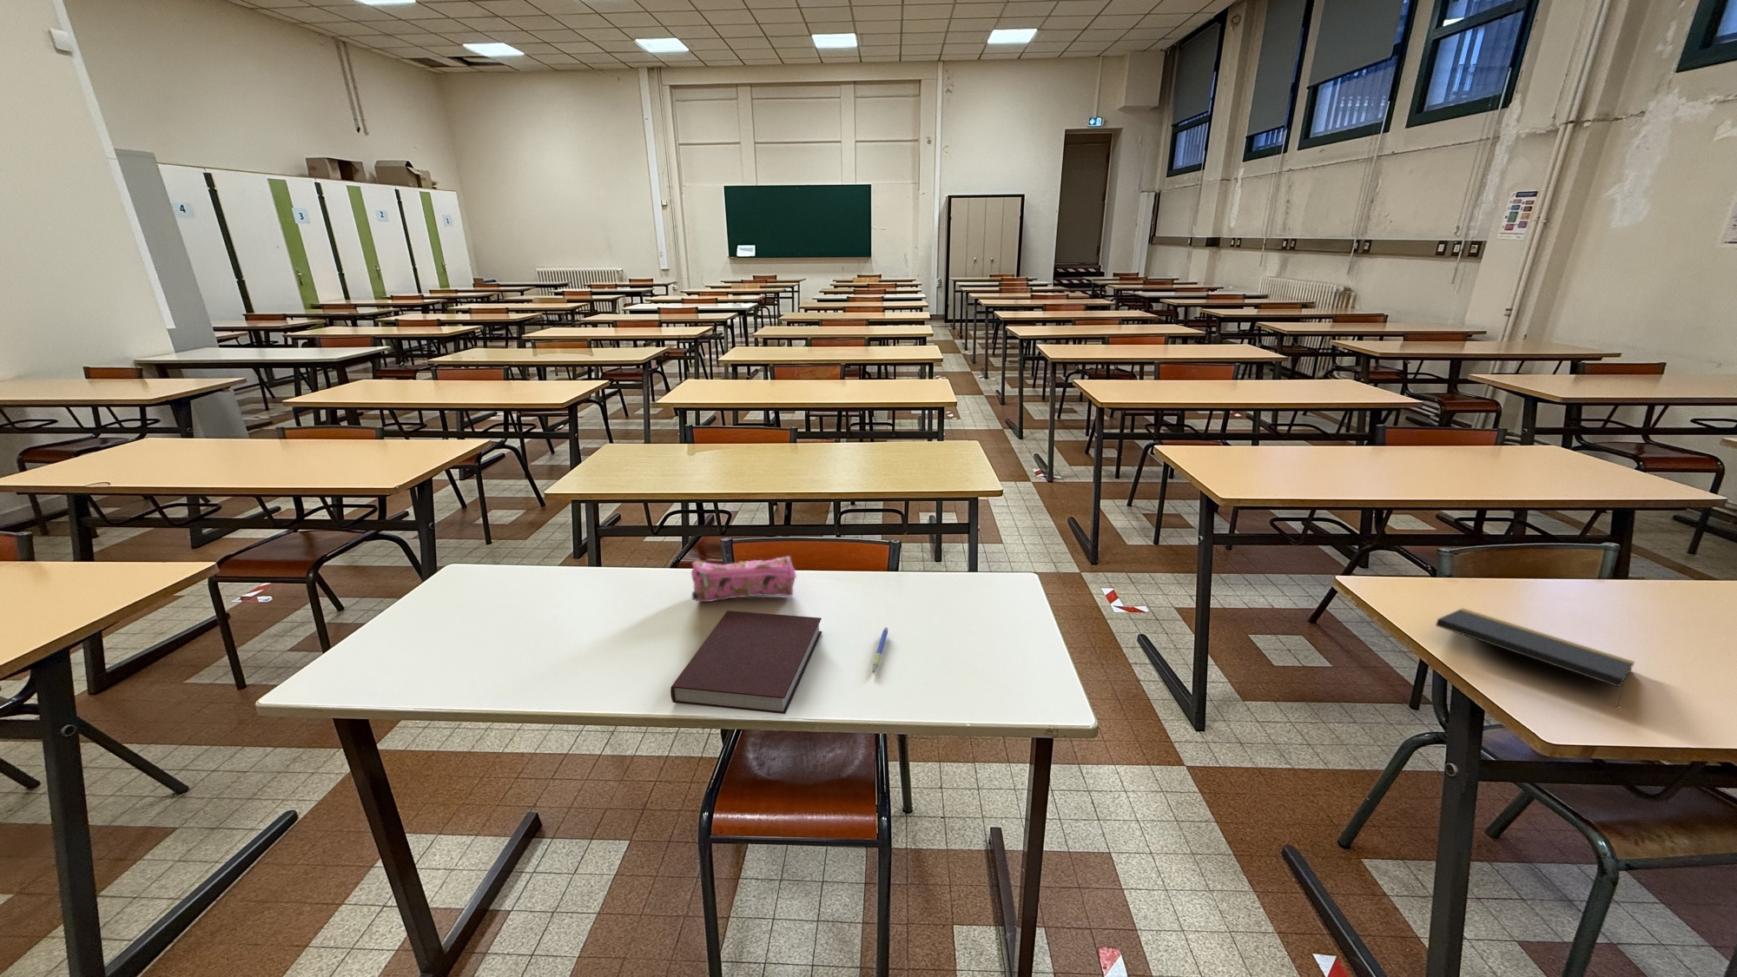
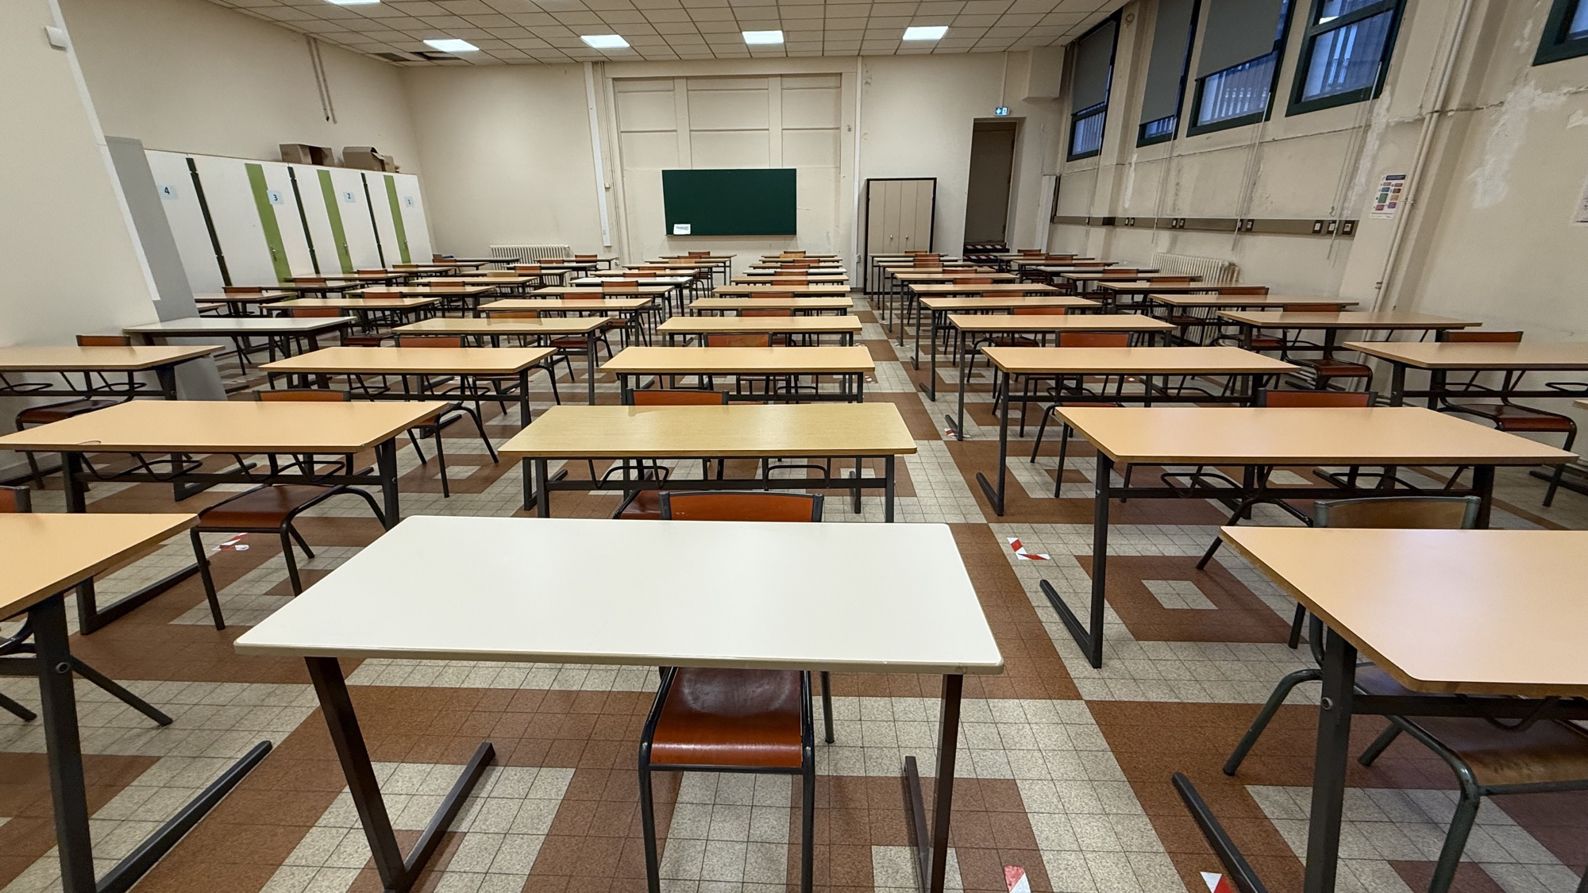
- pencil case (744, 579)
- notebook (752, 656)
- notepad (1531, 643)
- pen (879, 650)
